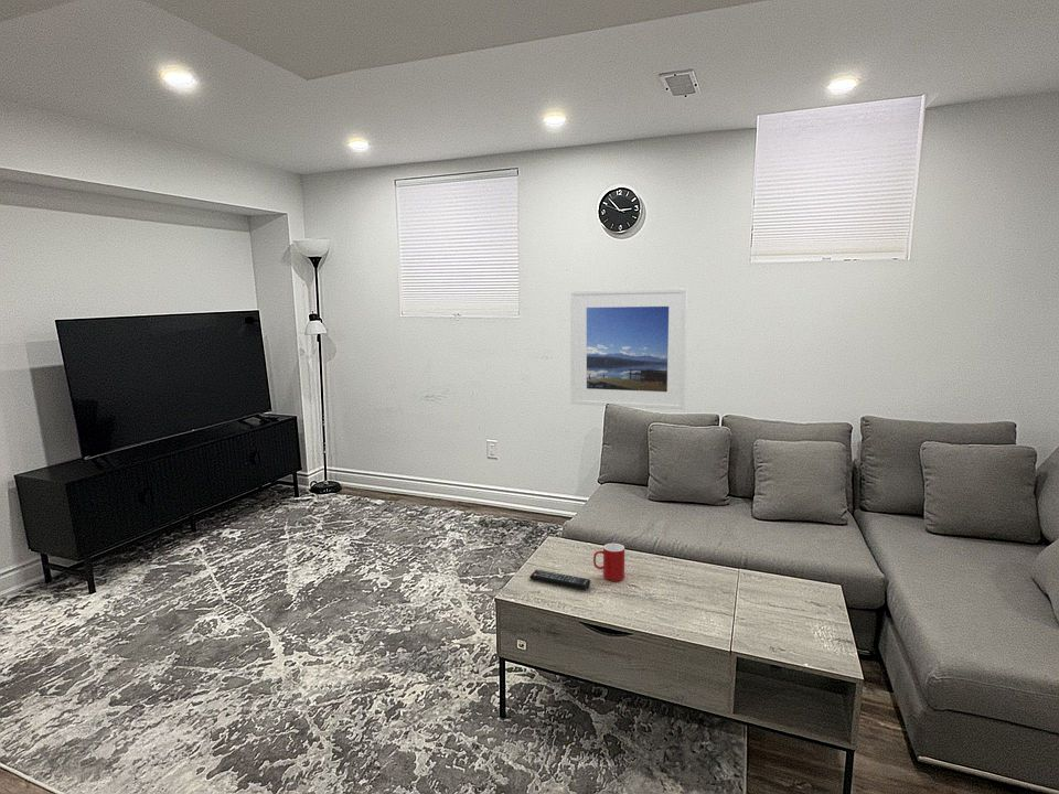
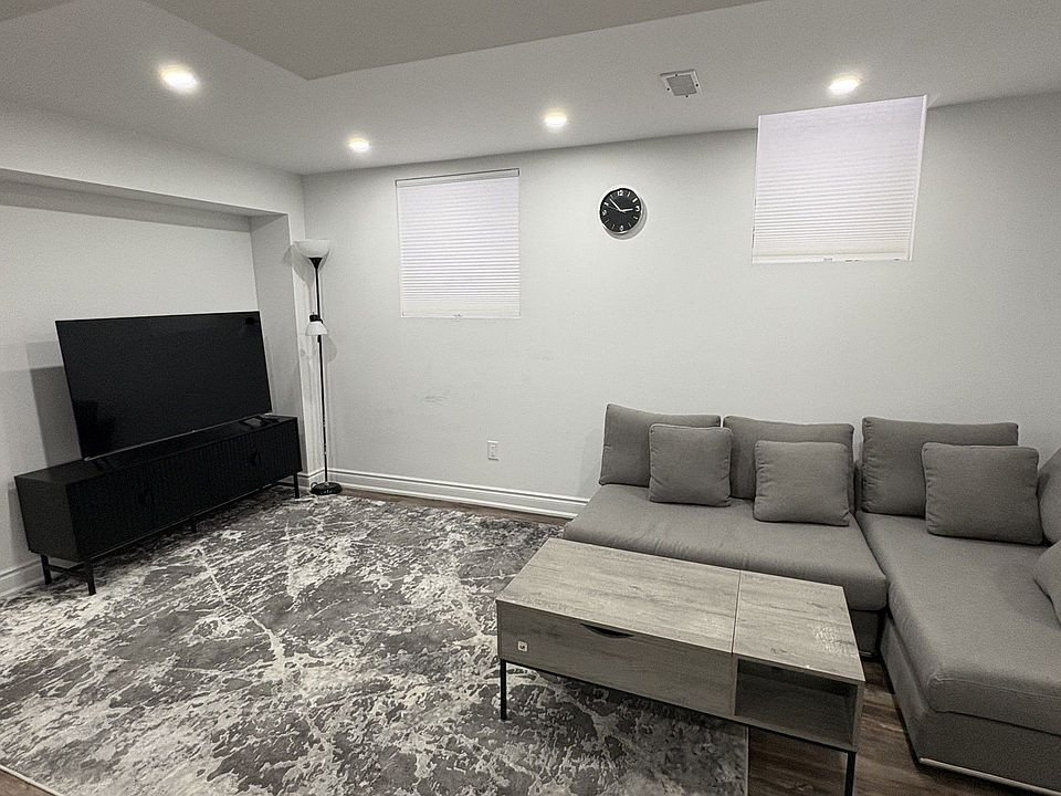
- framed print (625, 348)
- remote control (559, 579)
- cup (609, 561)
